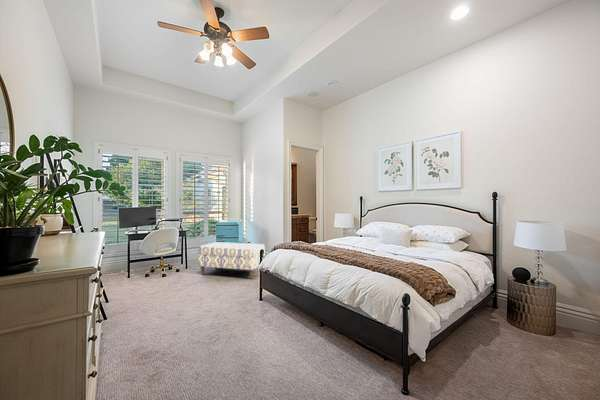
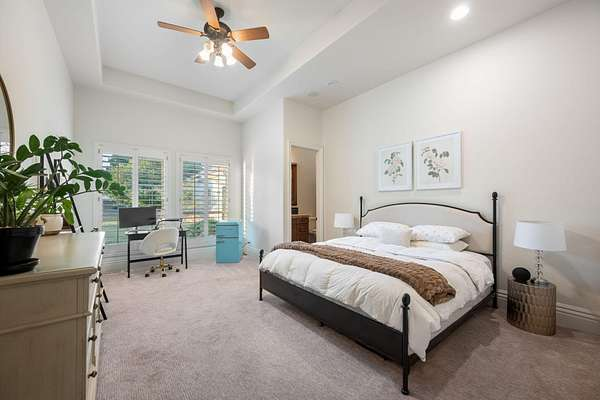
- bench (232, 259)
